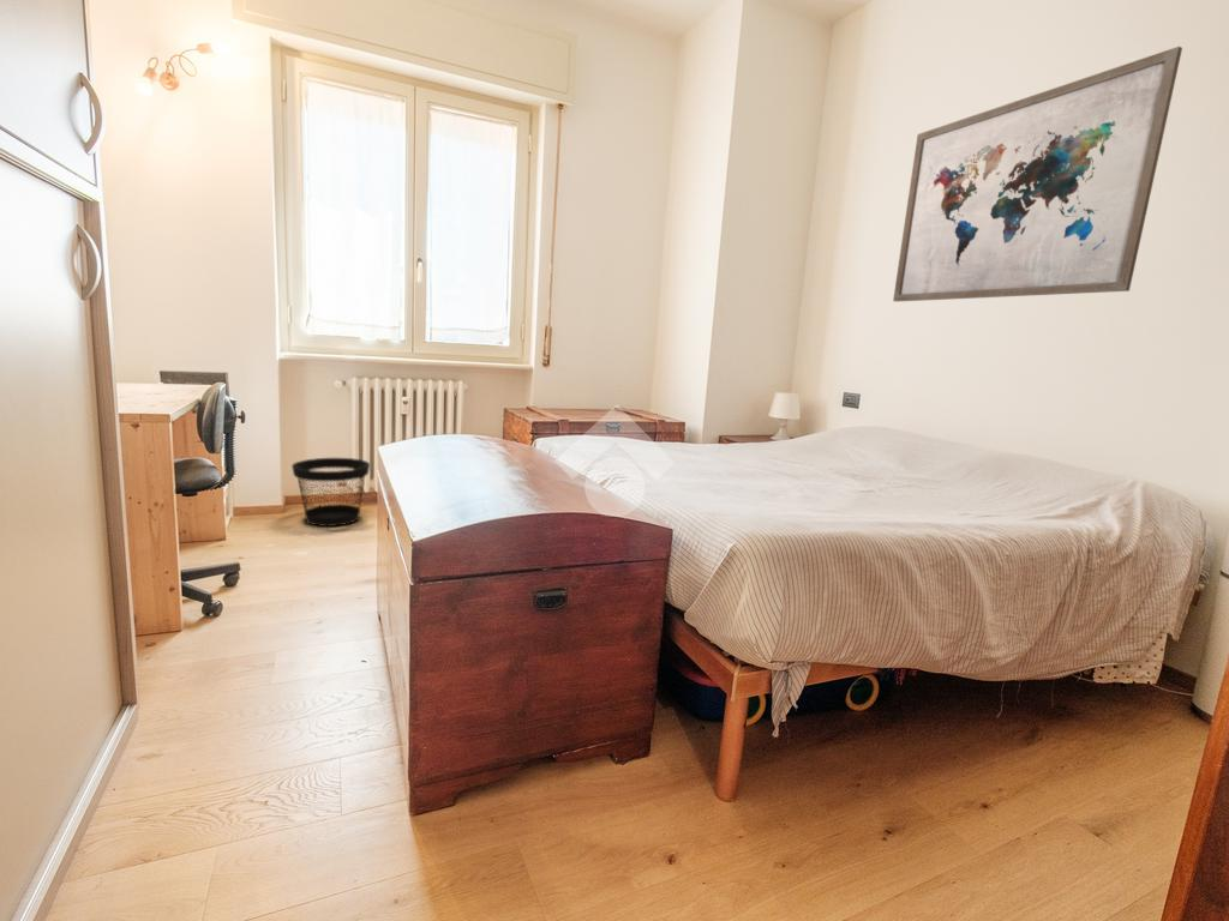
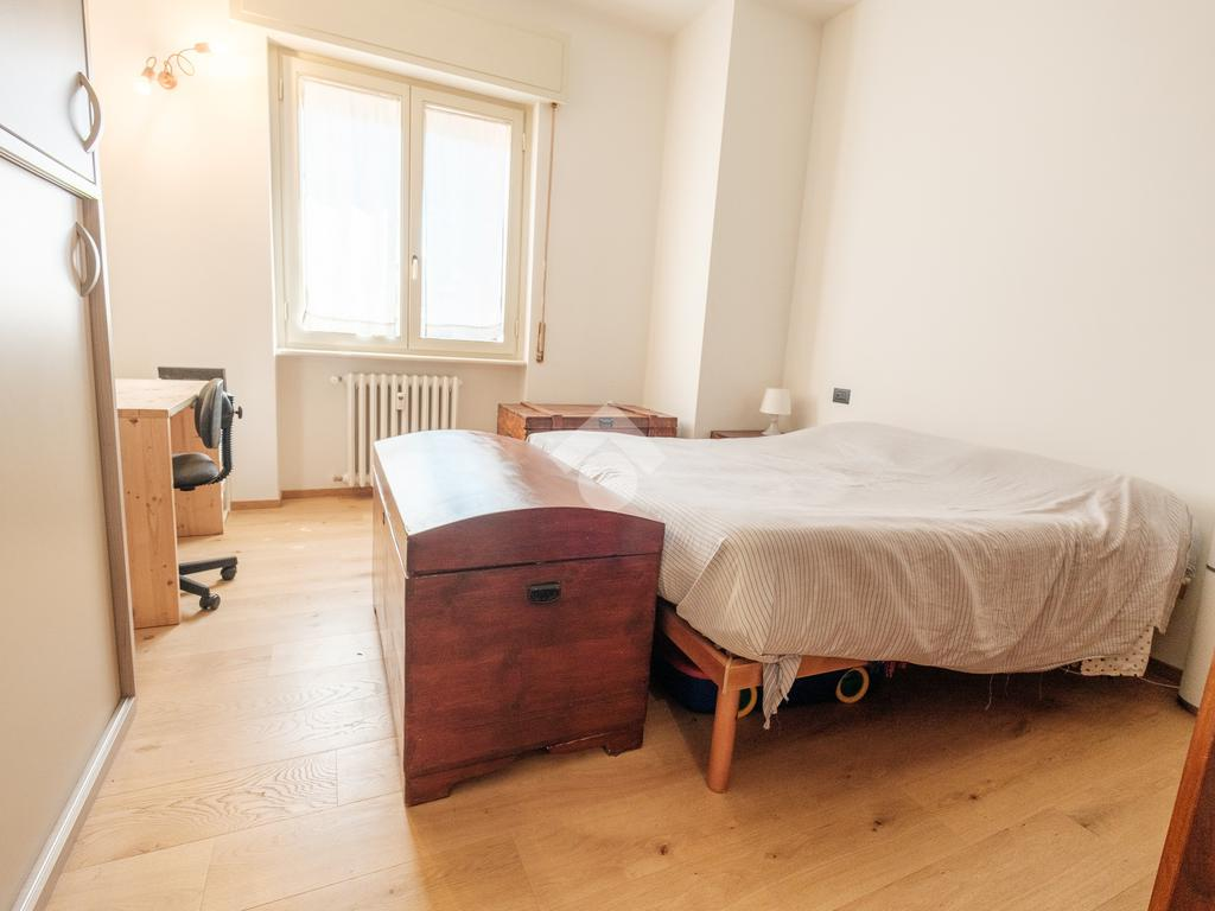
- wall art (1007, 200)
- wastebasket (332, 492)
